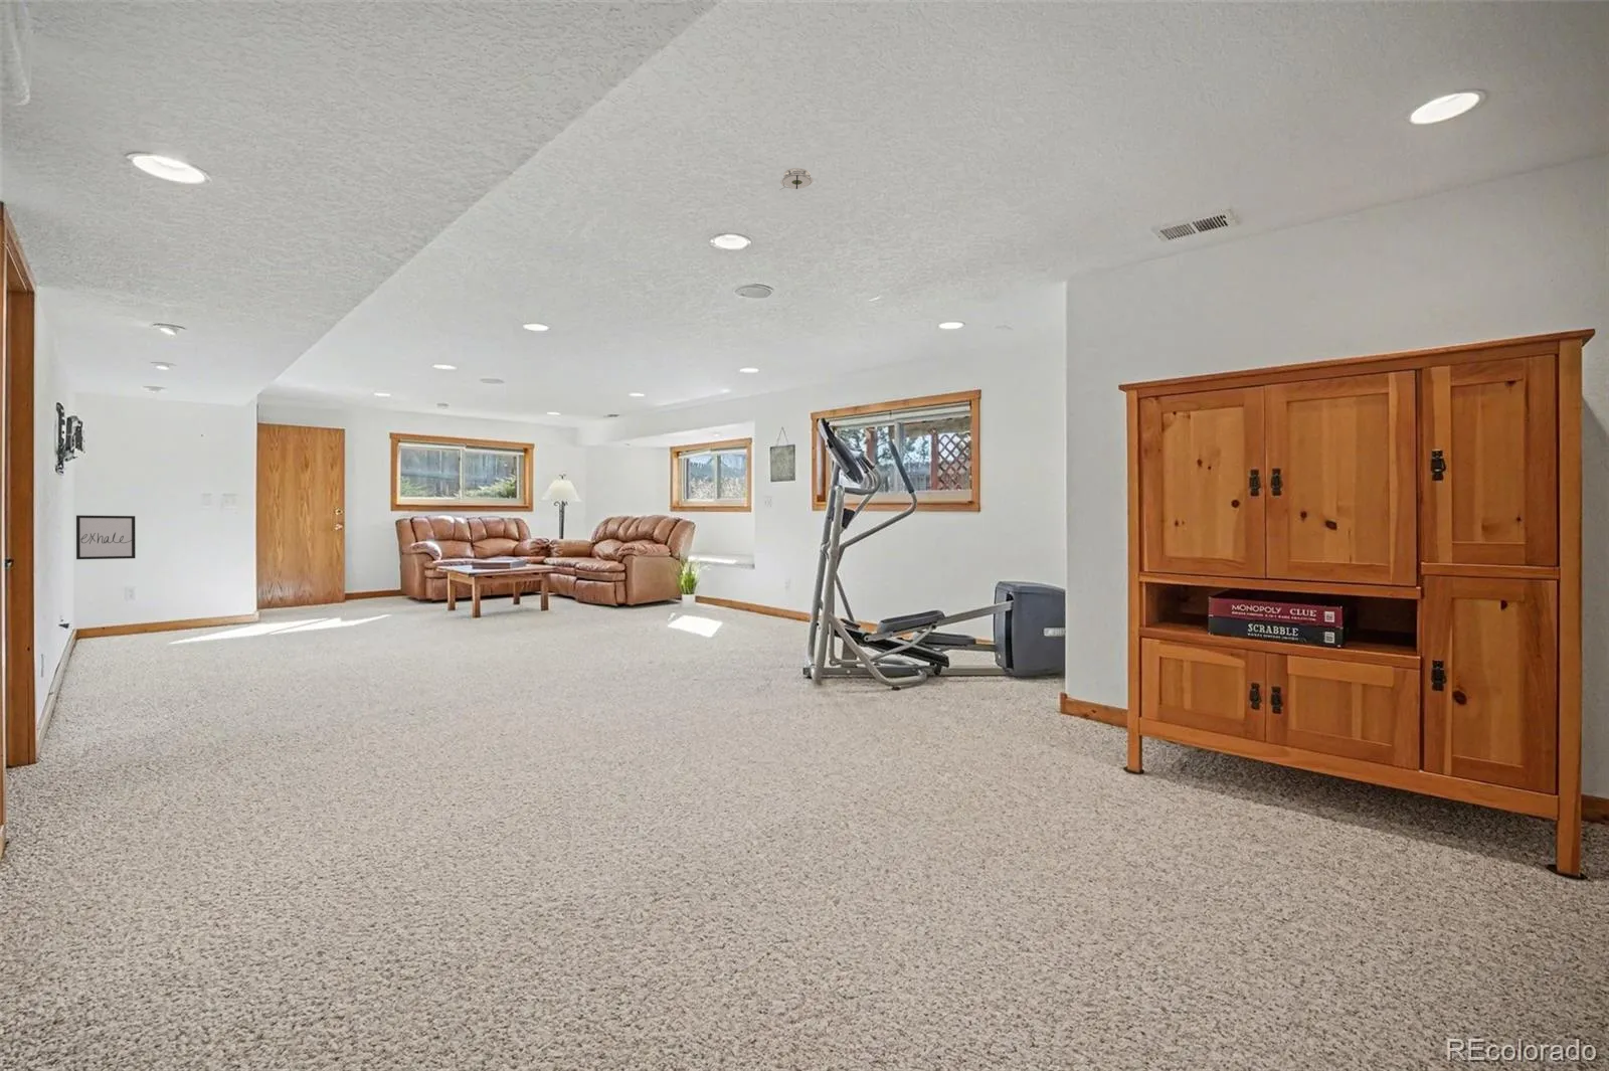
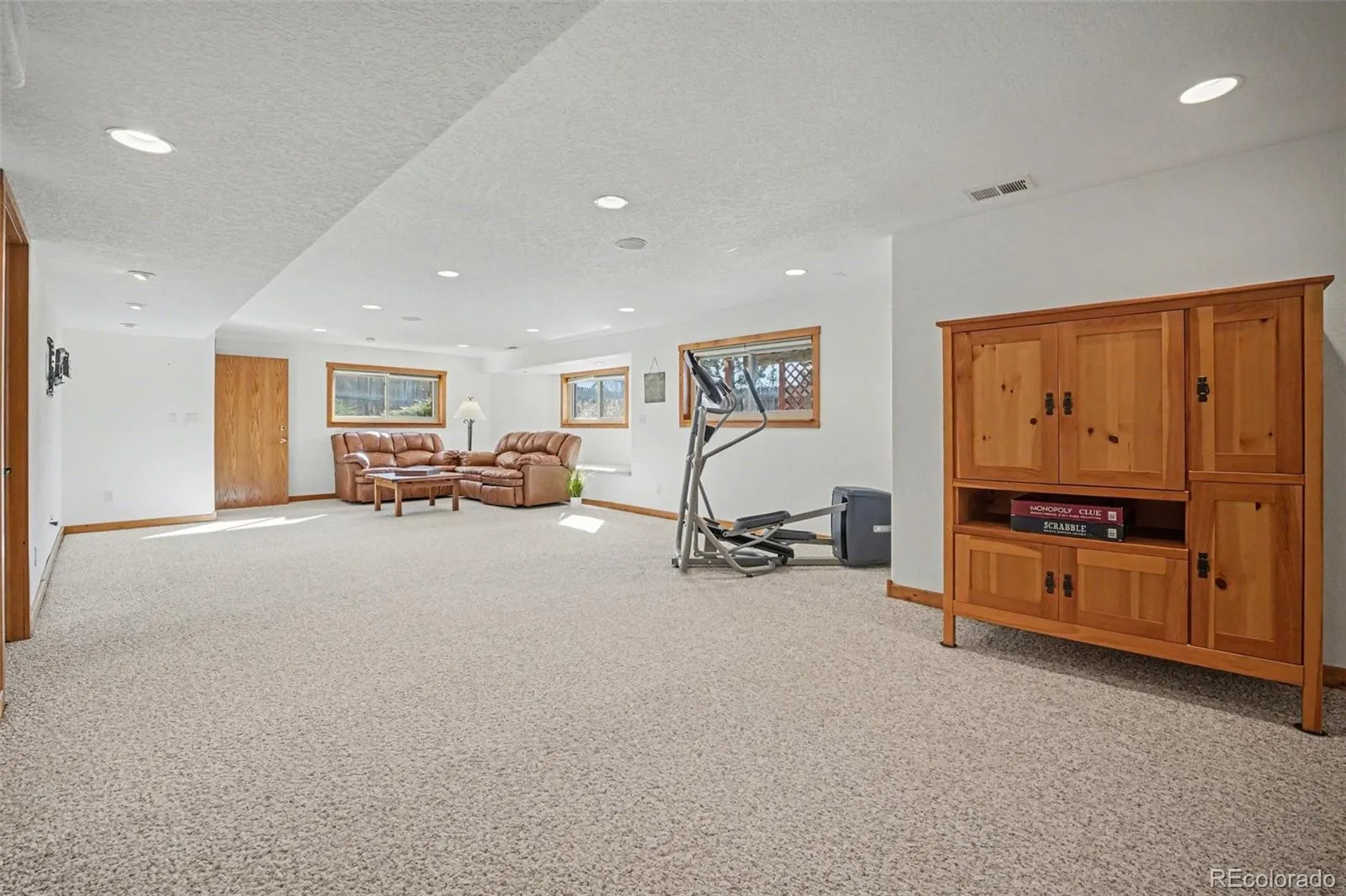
- wall art (105, 537)
- smoke detector (795, 178)
